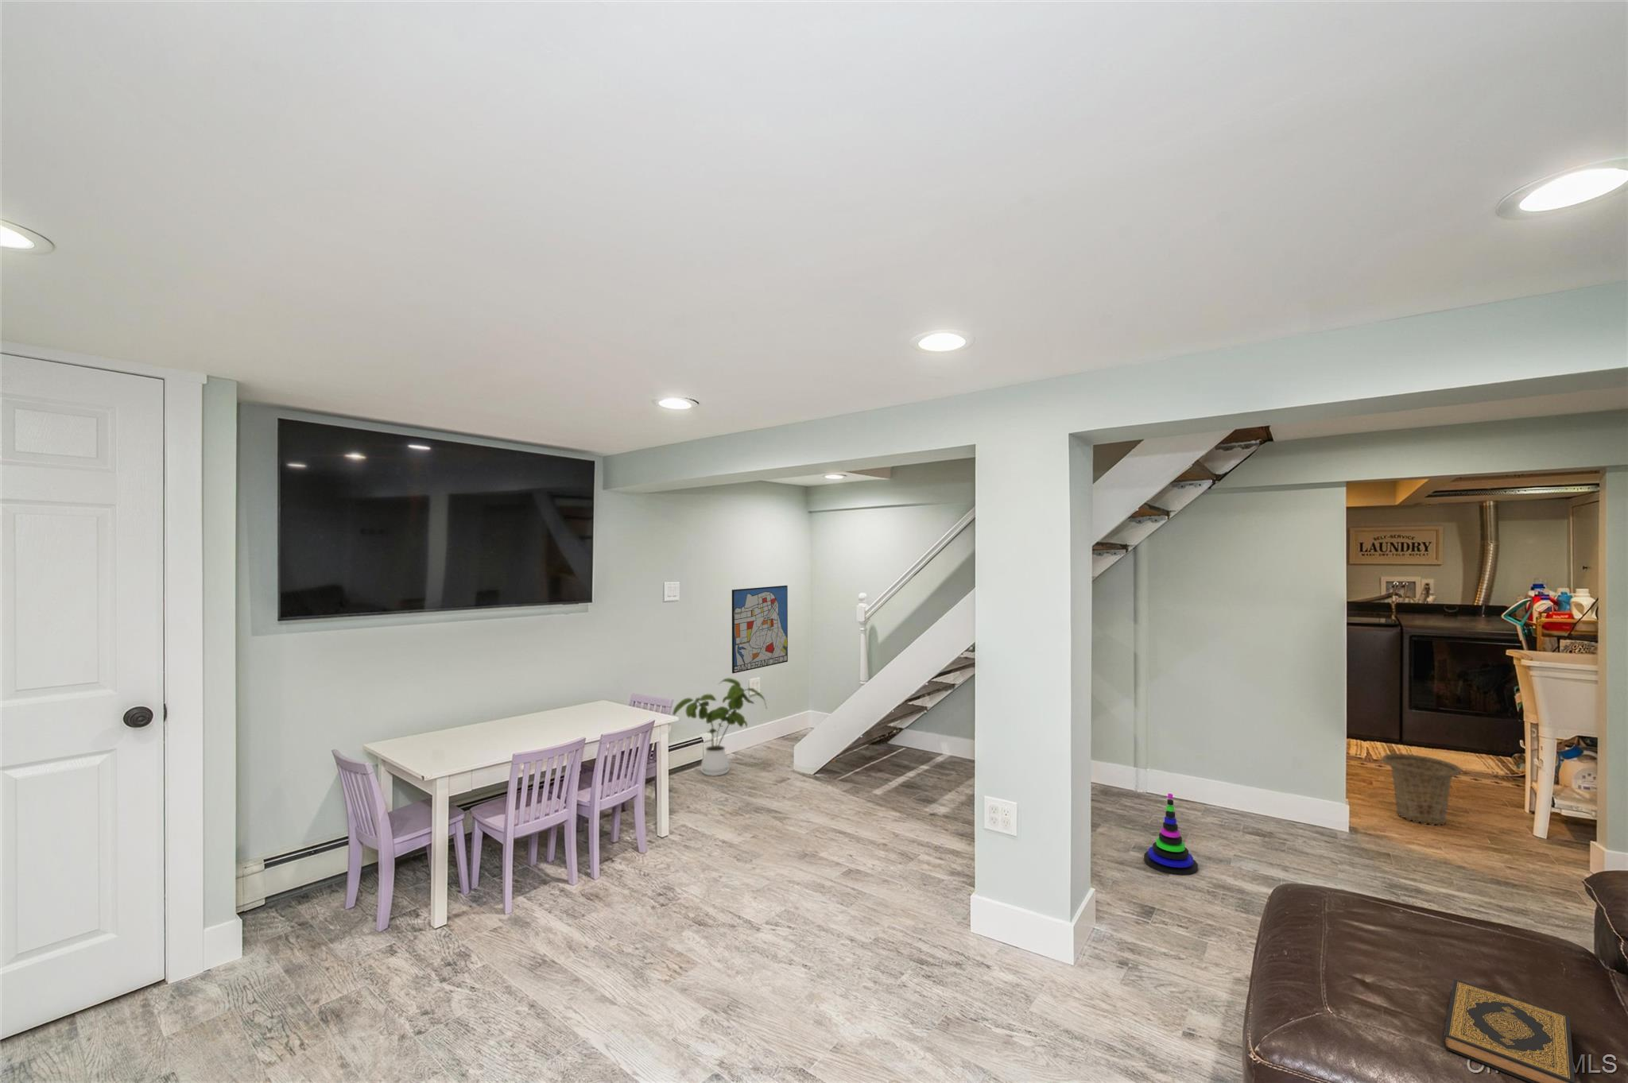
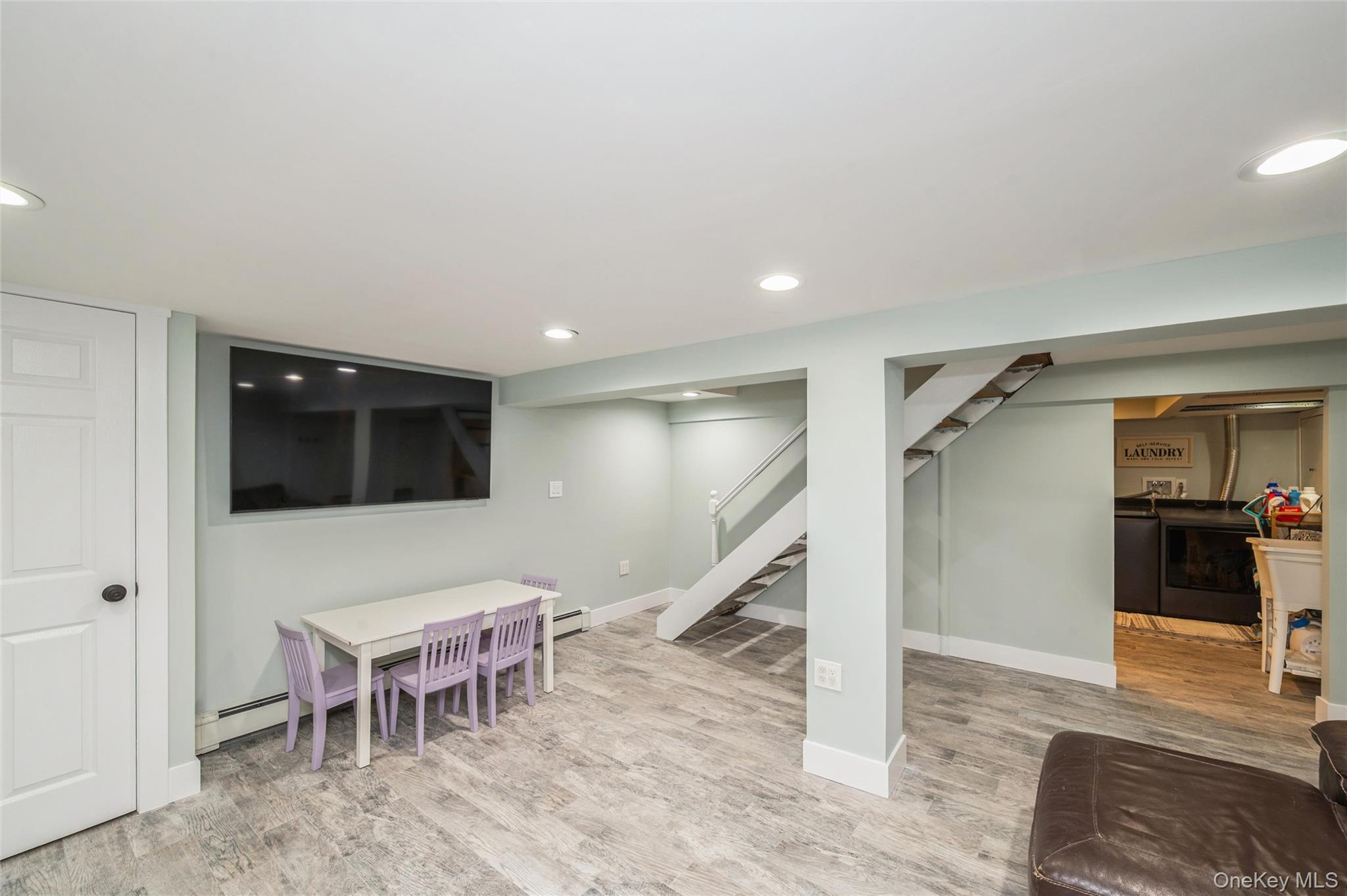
- stacking toy (1170, 829)
- wall art (760, 627)
- hardback book (1507, 1031)
- house plant (728, 725)
- basket (1420, 789)
